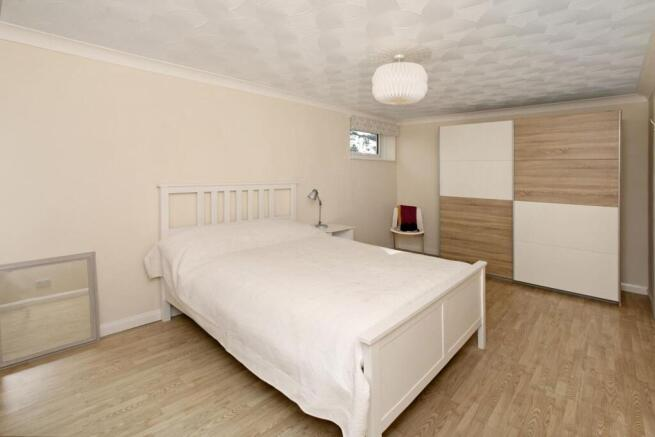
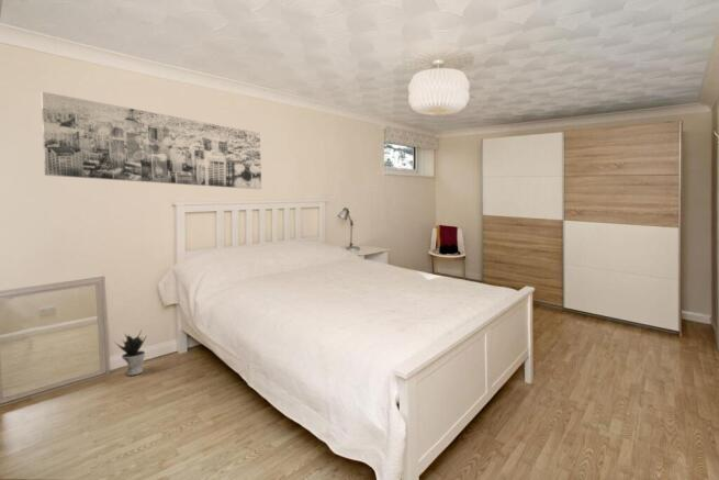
+ wall art (171, 149)
+ potted plant (132, 351)
